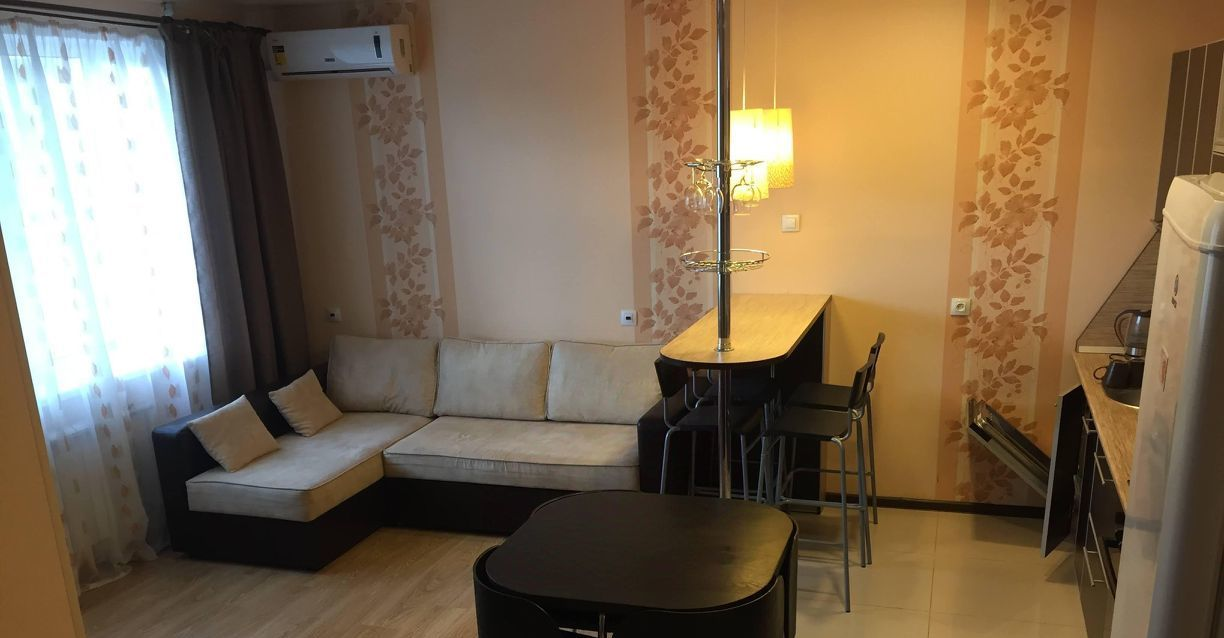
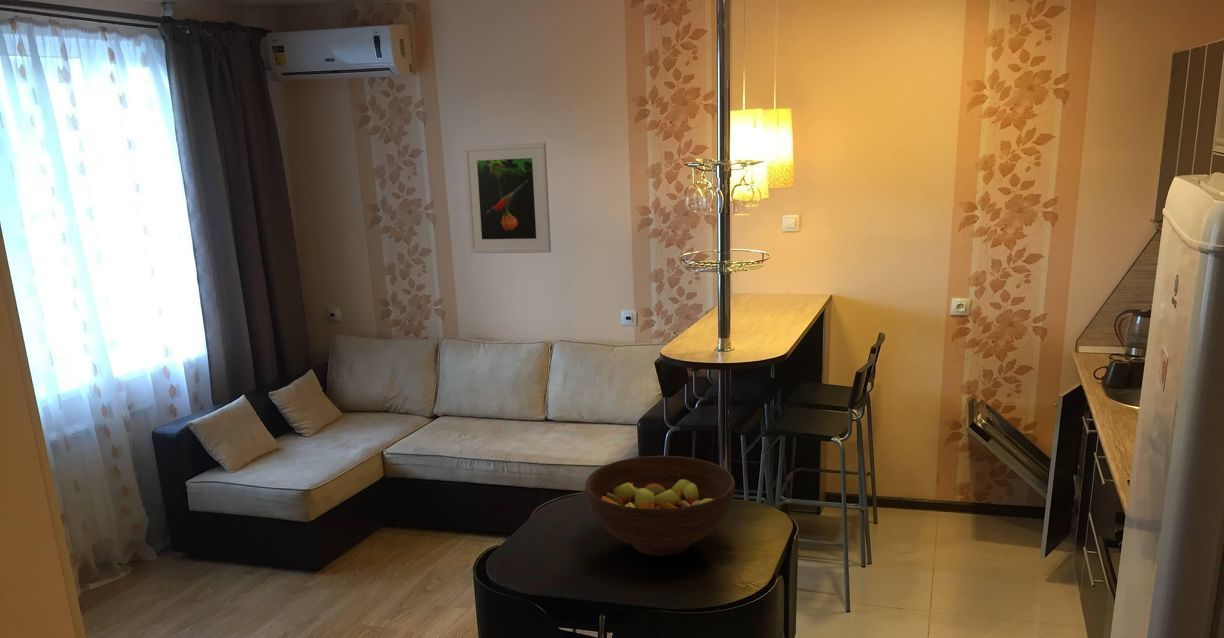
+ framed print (506, 199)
+ fruit bowl (660, 512)
